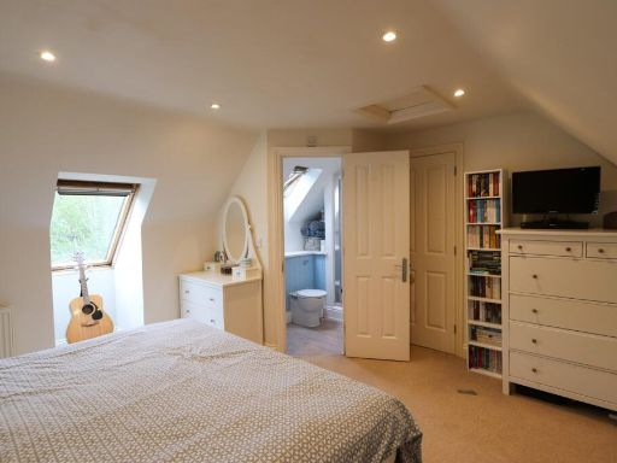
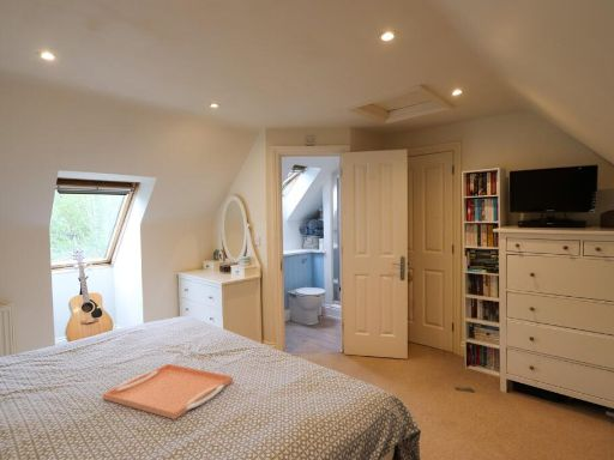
+ serving tray (170, 387)
